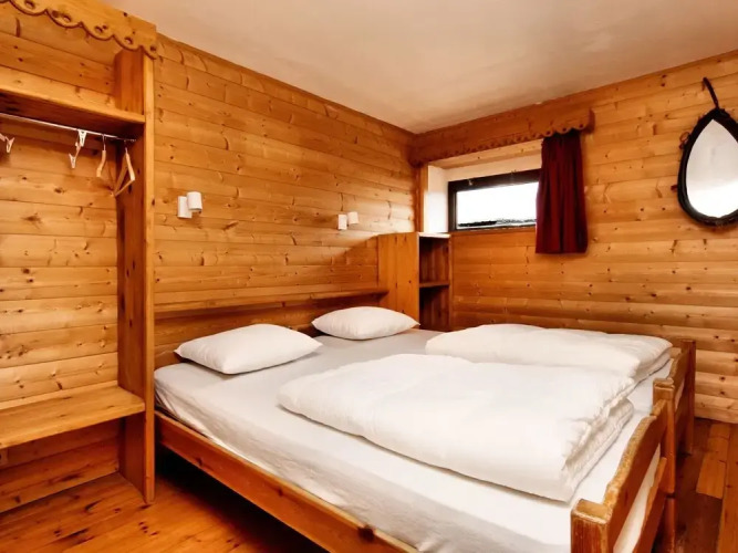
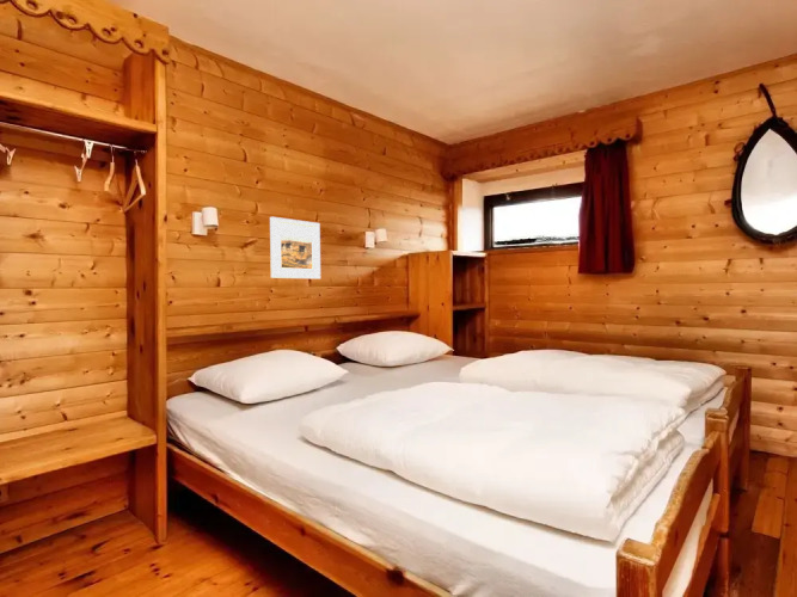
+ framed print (296, 248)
